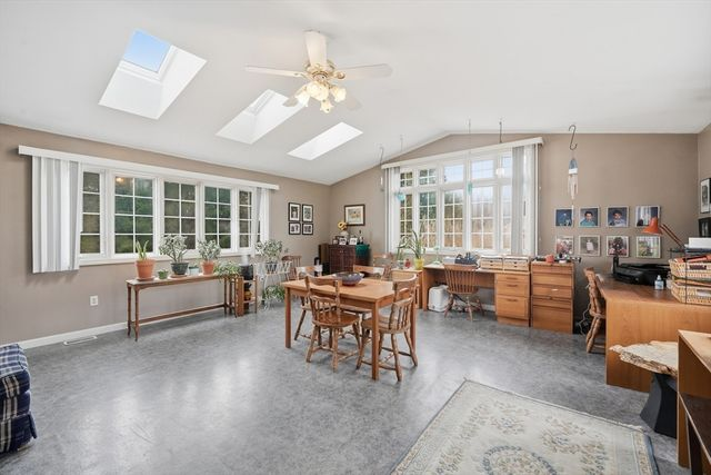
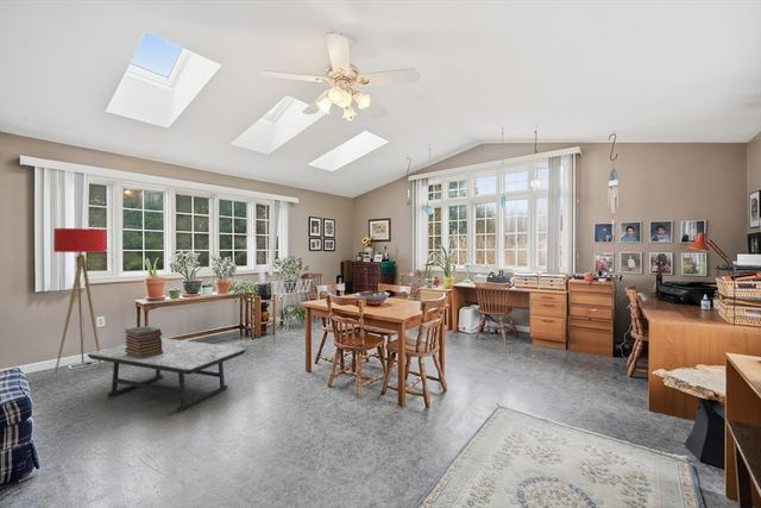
+ coffee table (169, 370)
+ floor lamp (80, 299)
+ book stack (143, 340)
